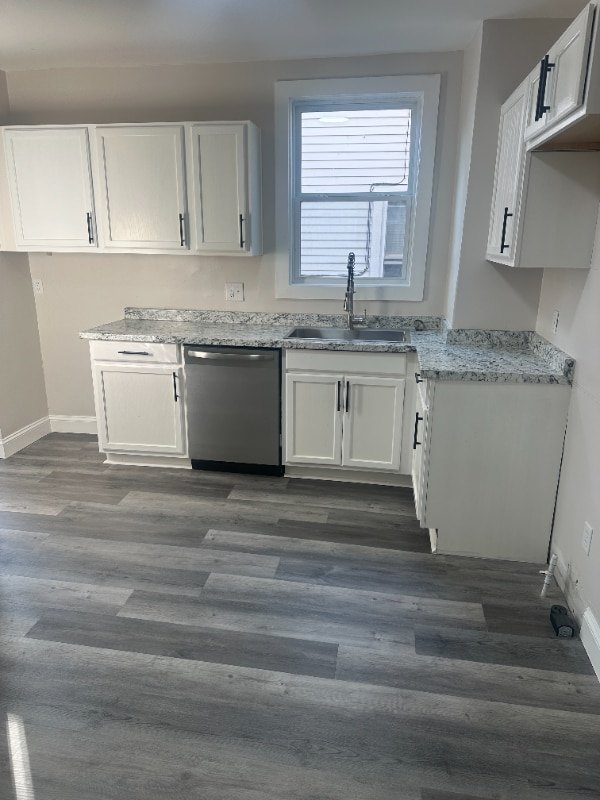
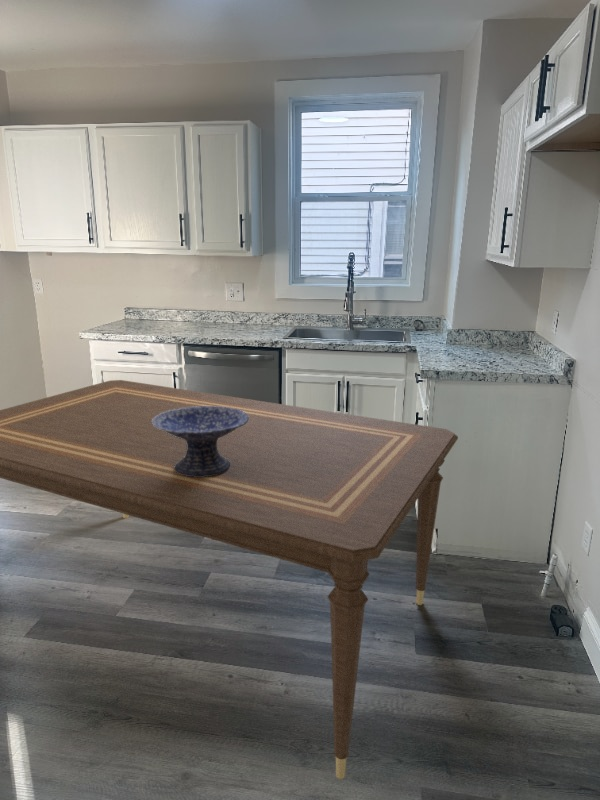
+ decorative bowl (201, 441)
+ dining table (196, 523)
